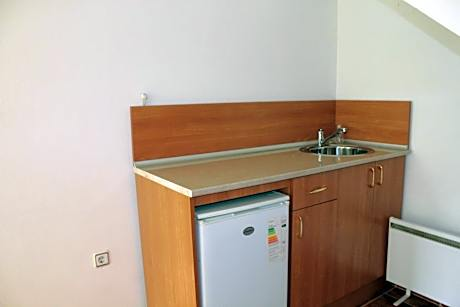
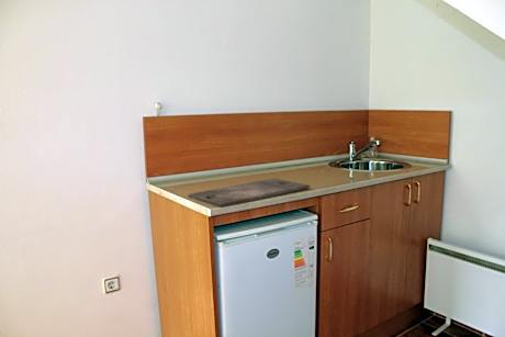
+ cutting board (250, 190)
